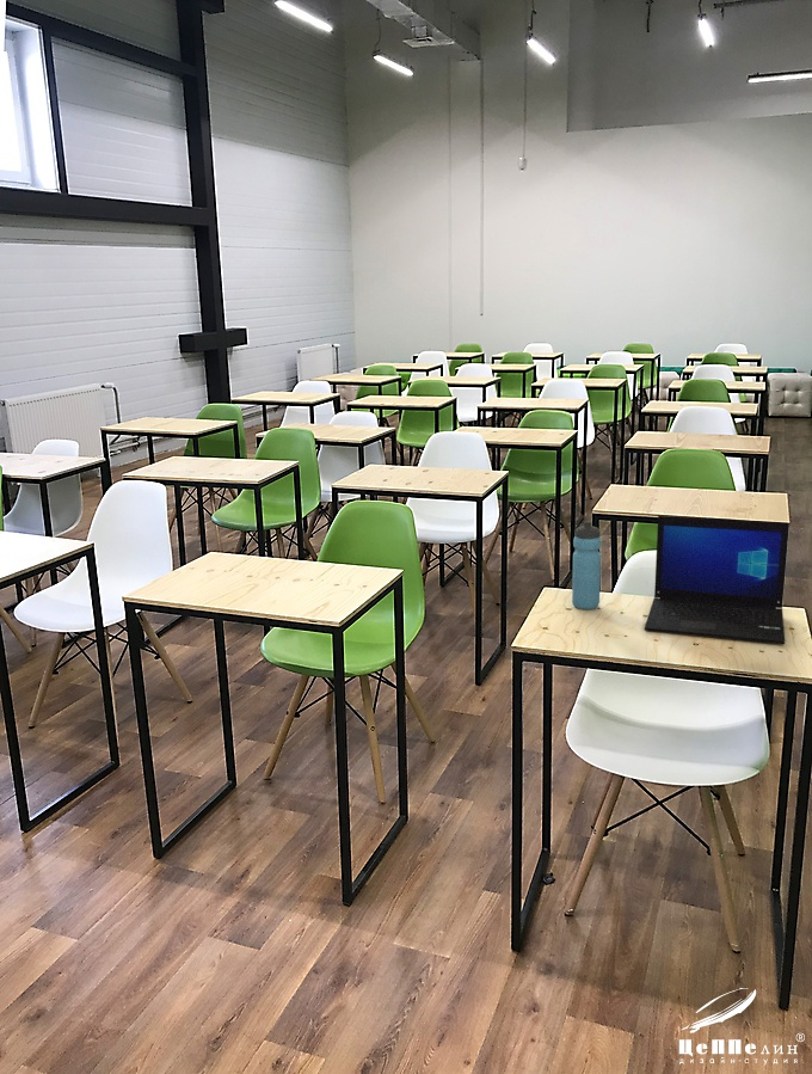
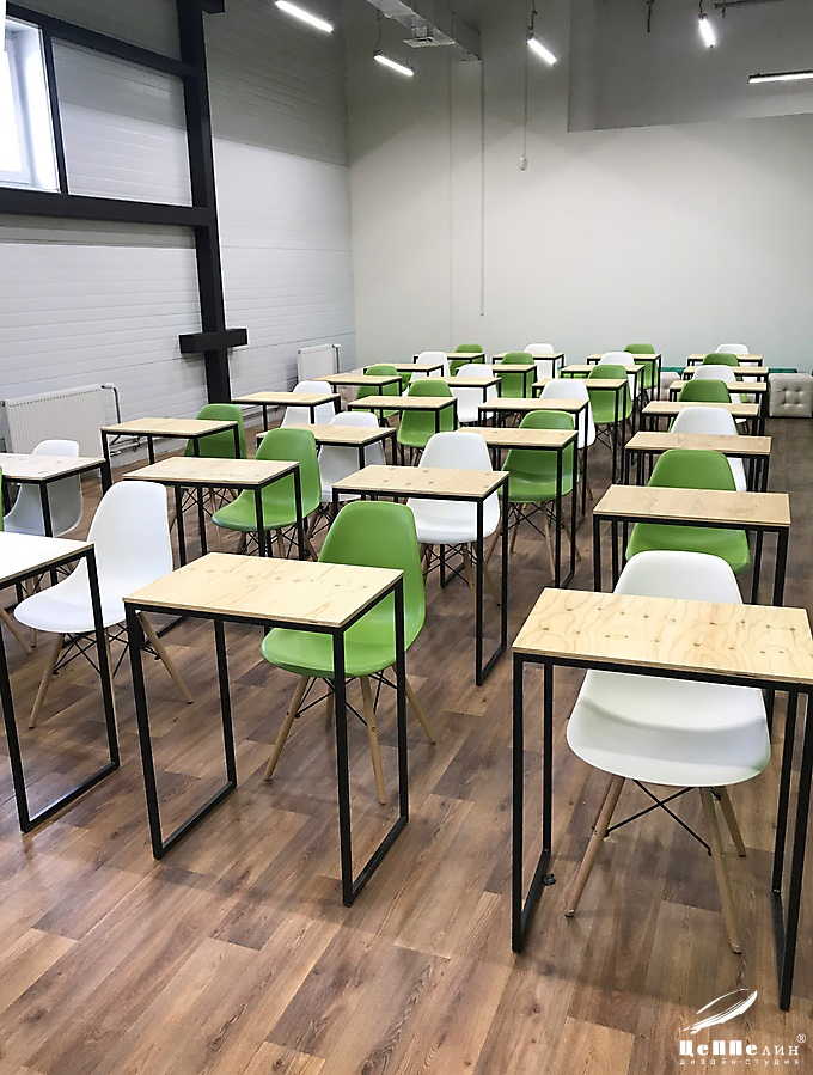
- water bottle (586, 564)
- laptop (716, 576)
